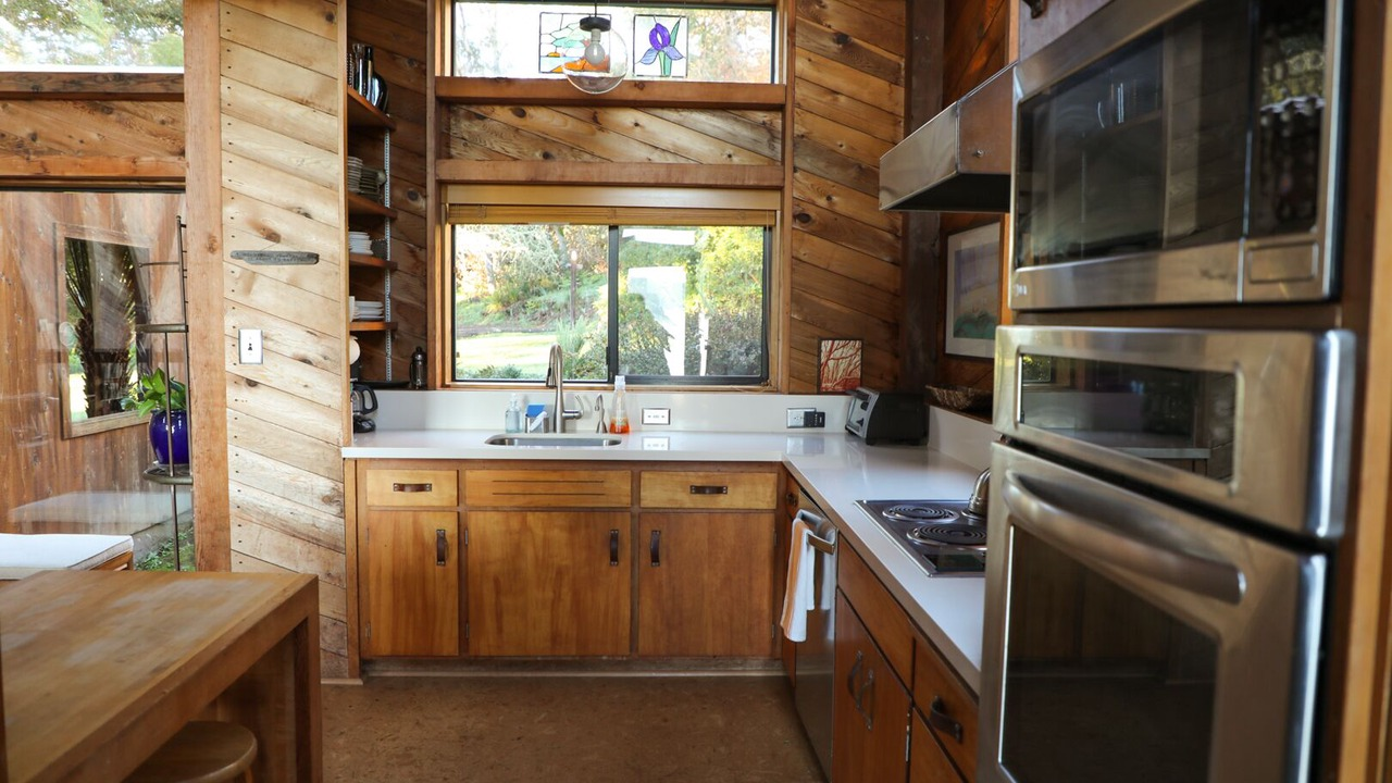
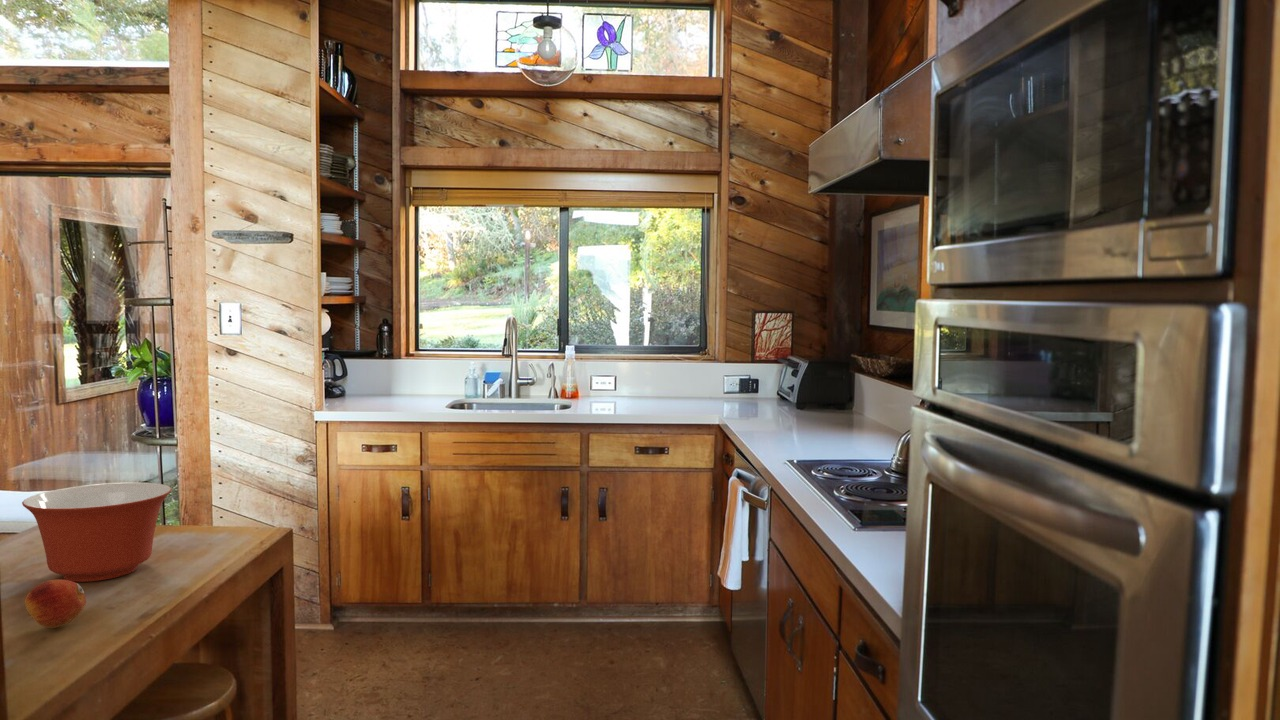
+ mixing bowl (100, 533)
+ fruit (55, 603)
